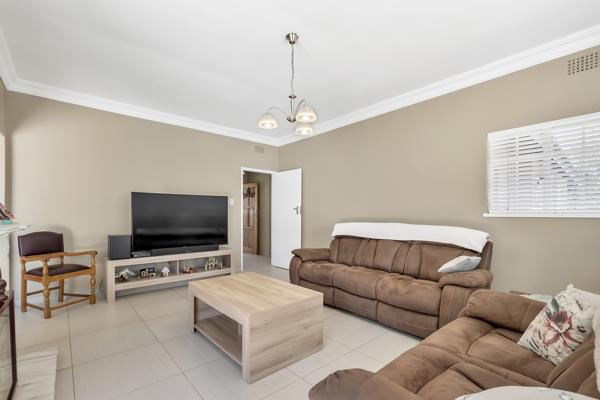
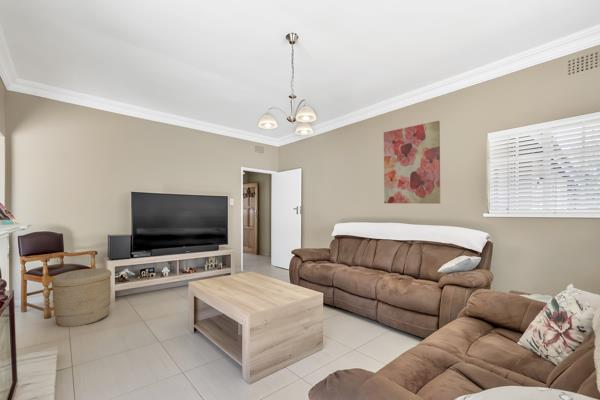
+ basket (83, 295)
+ wall art (409, 165)
